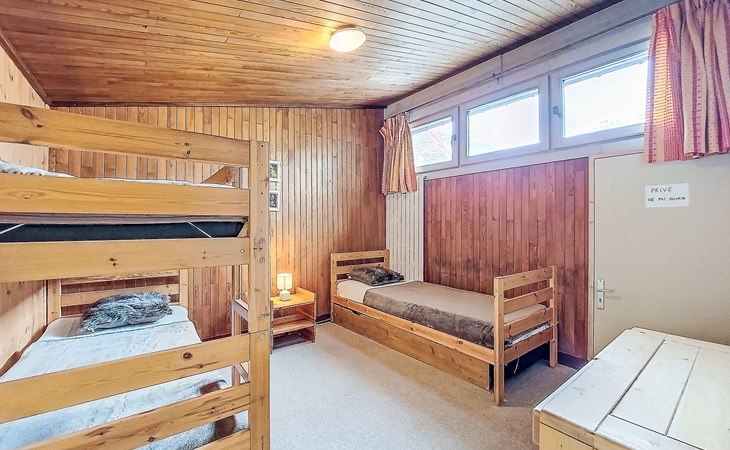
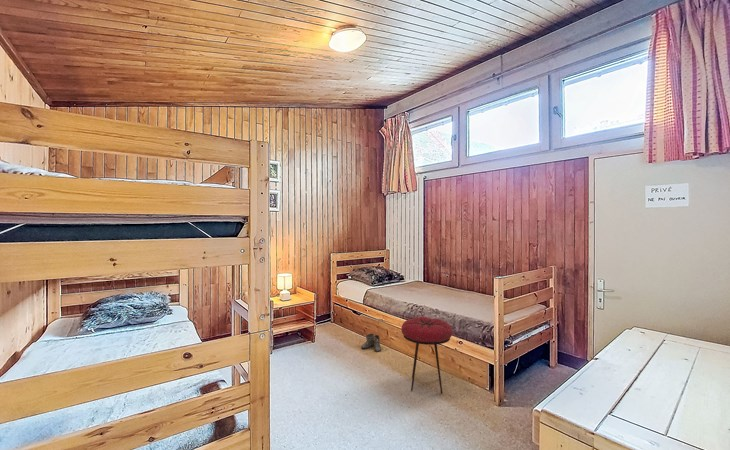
+ boots (371, 341)
+ stool (426, 344)
